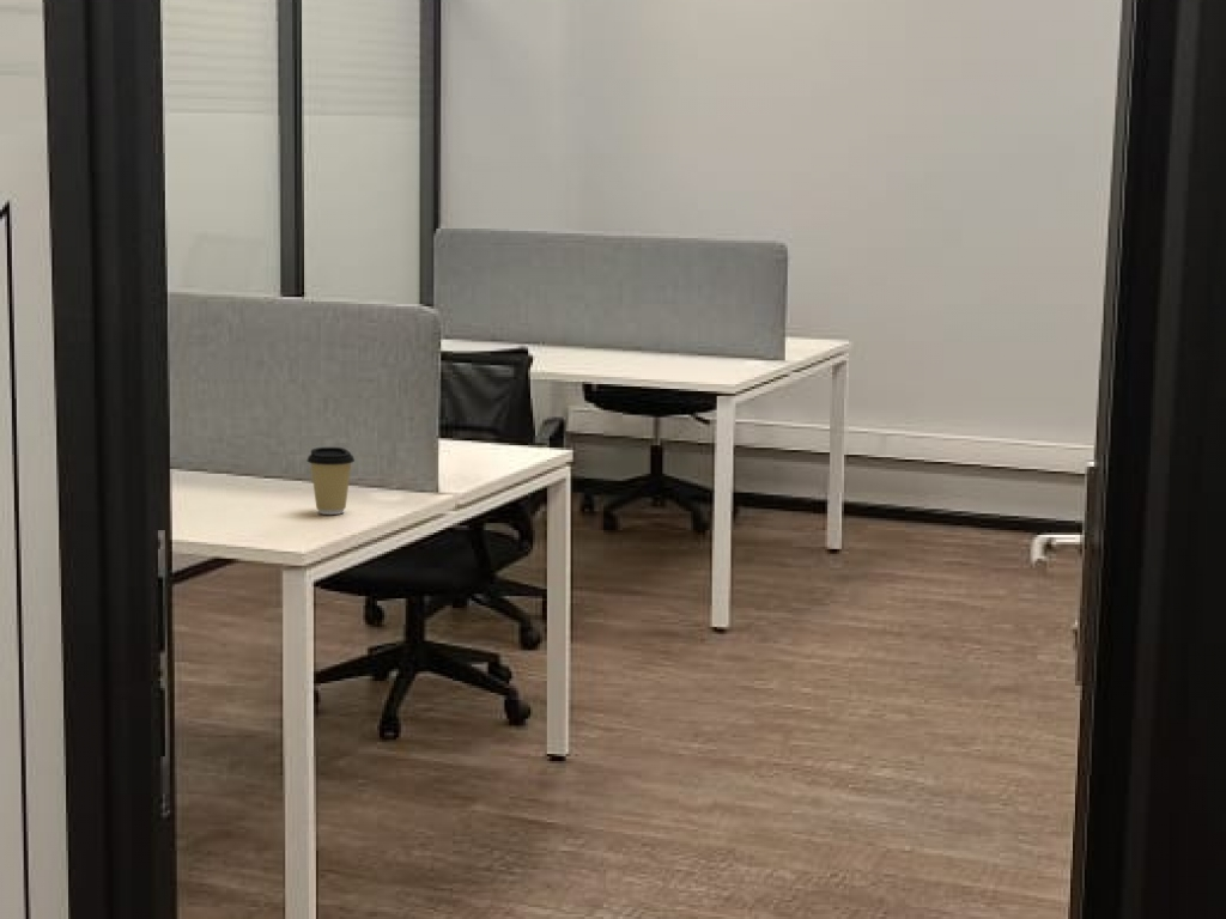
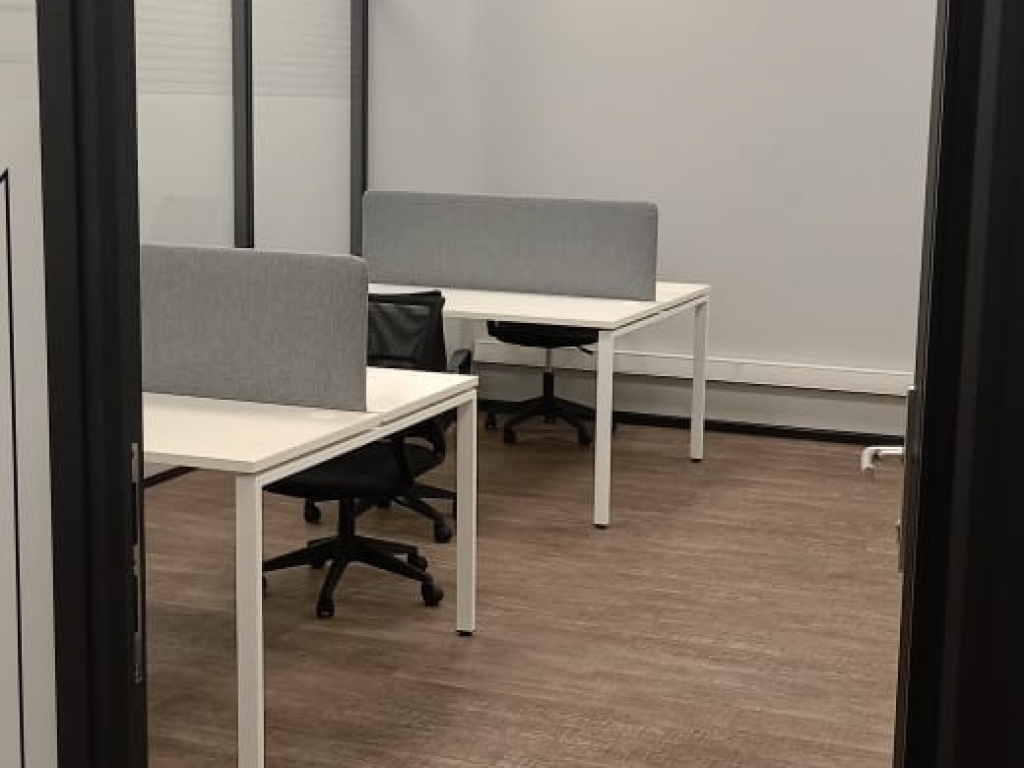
- coffee cup (330, 481)
